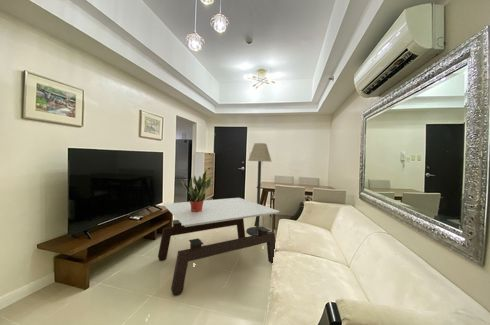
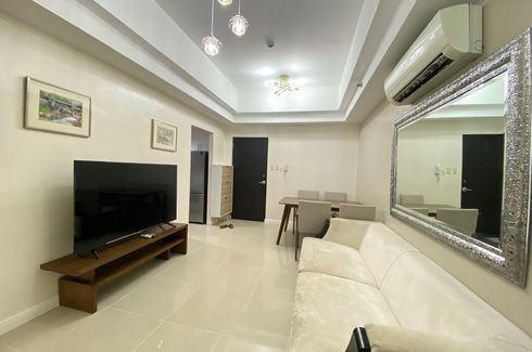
- coffee table (215, 228)
- floor lamp (258, 187)
- potted plant (197, 189)
